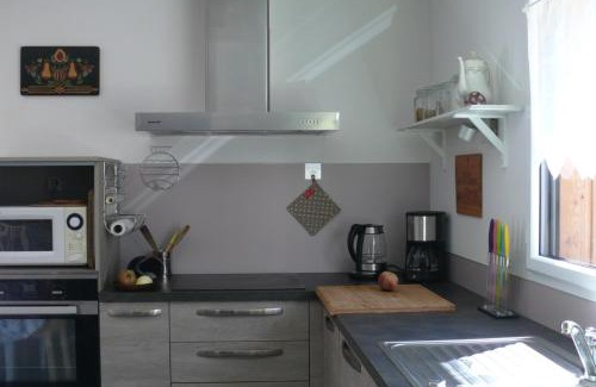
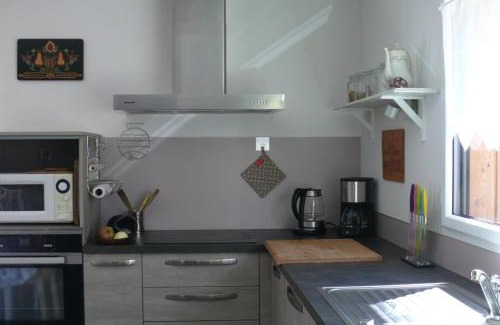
- apple (387, 280)
